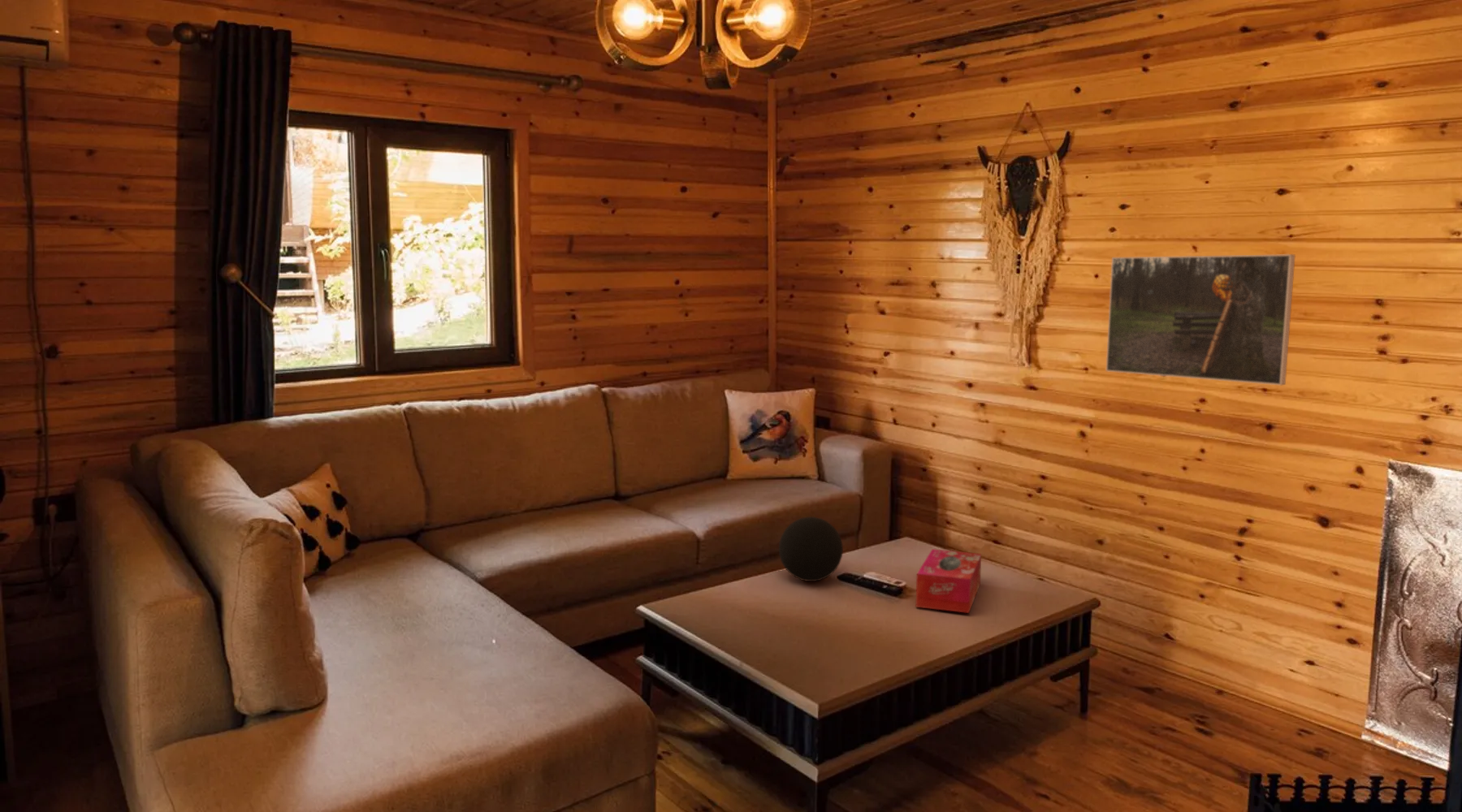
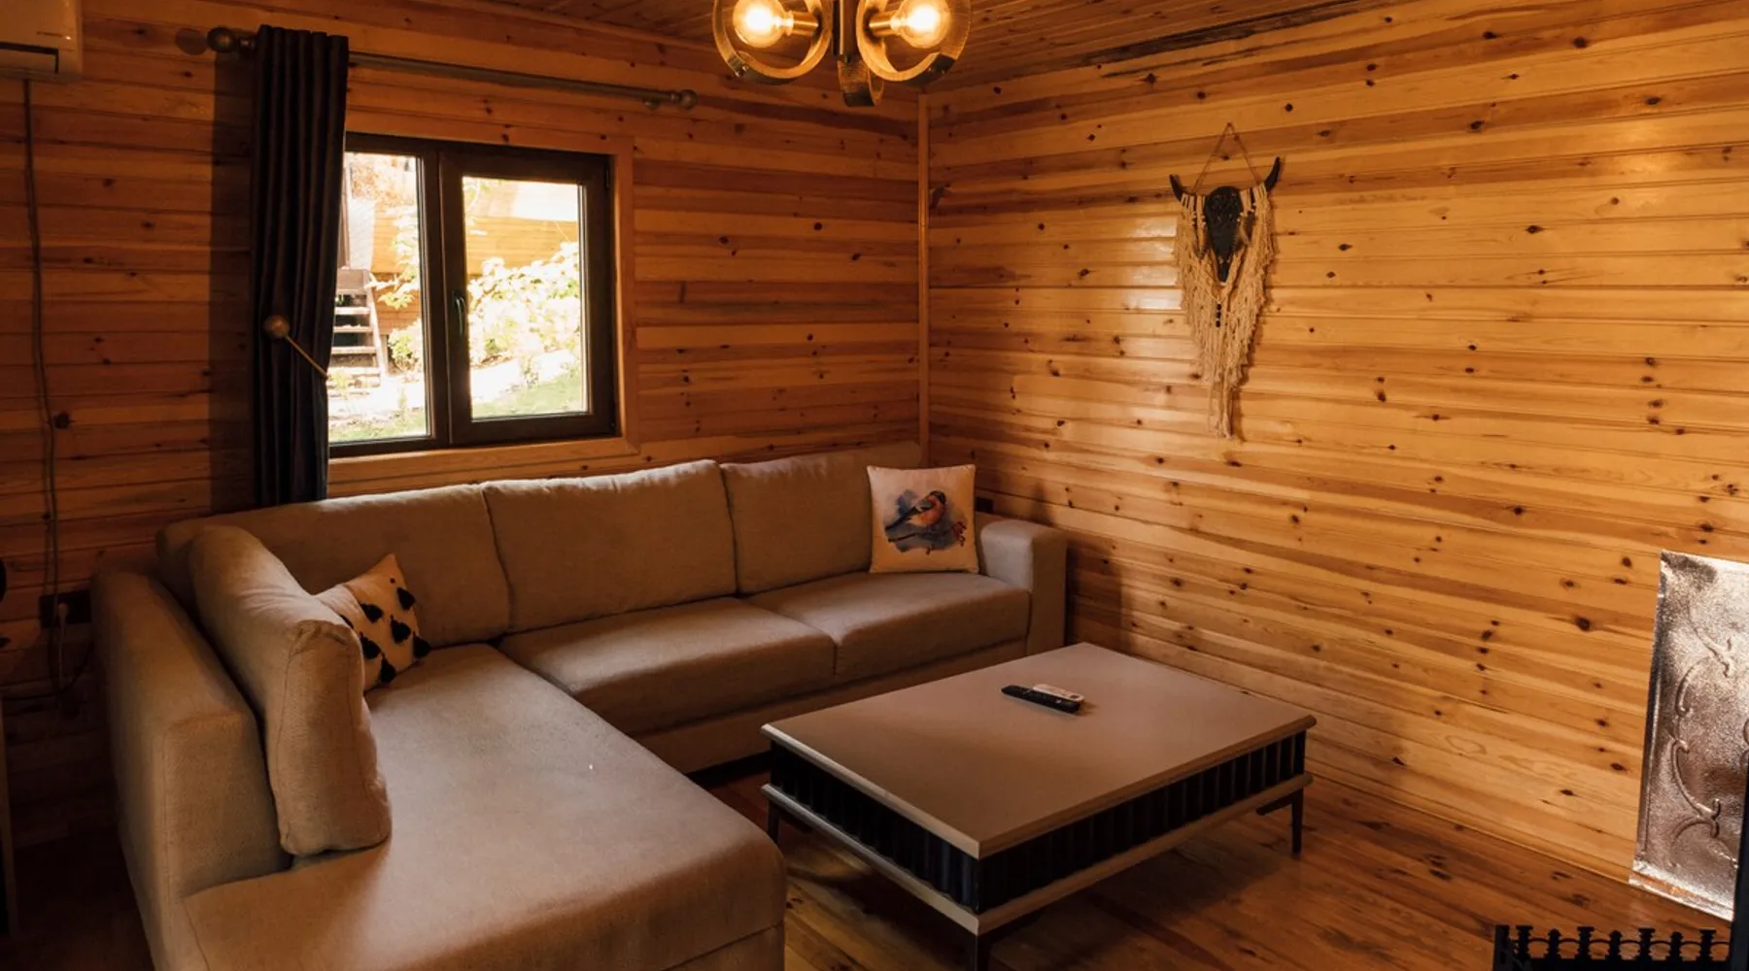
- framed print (1193, 317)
- decorative orb (811, 549)
- tissue box (949, 579)
